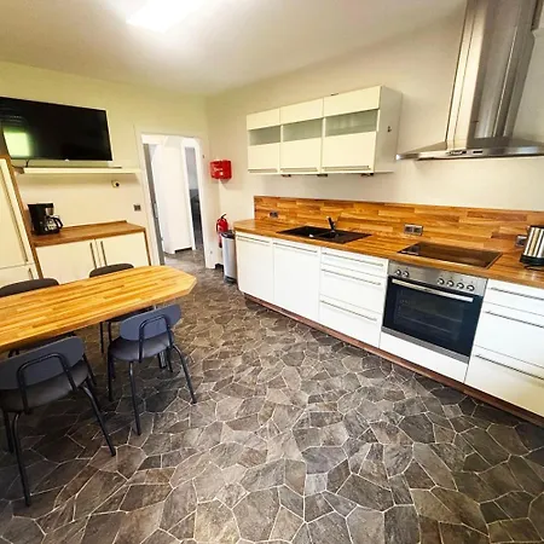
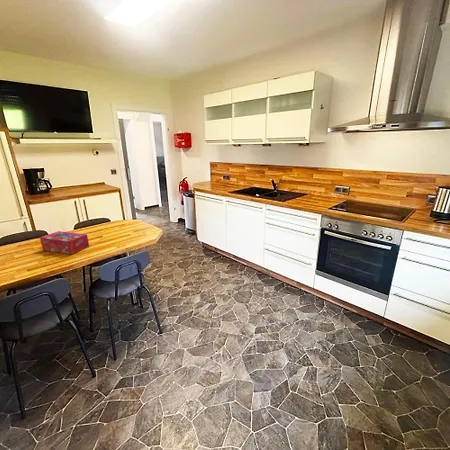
+ tissue box (65, 242)
